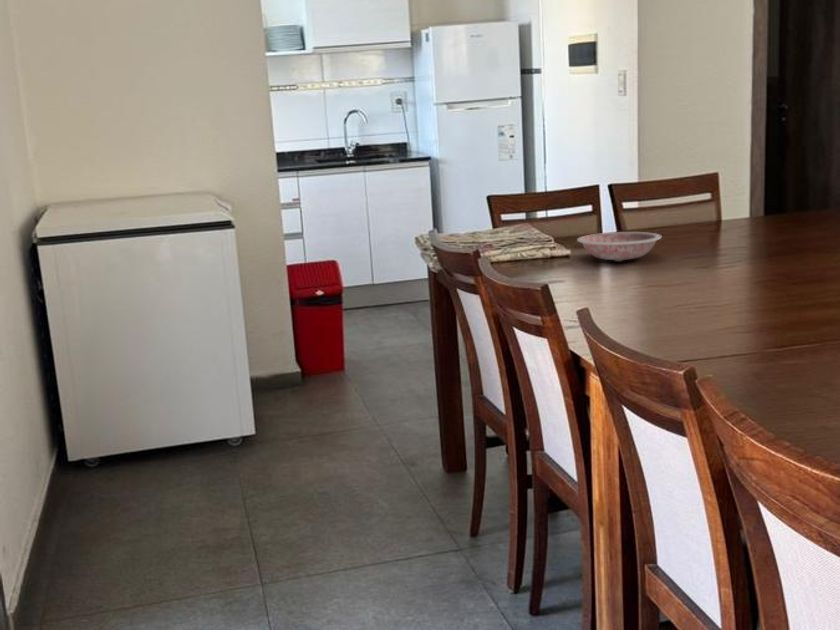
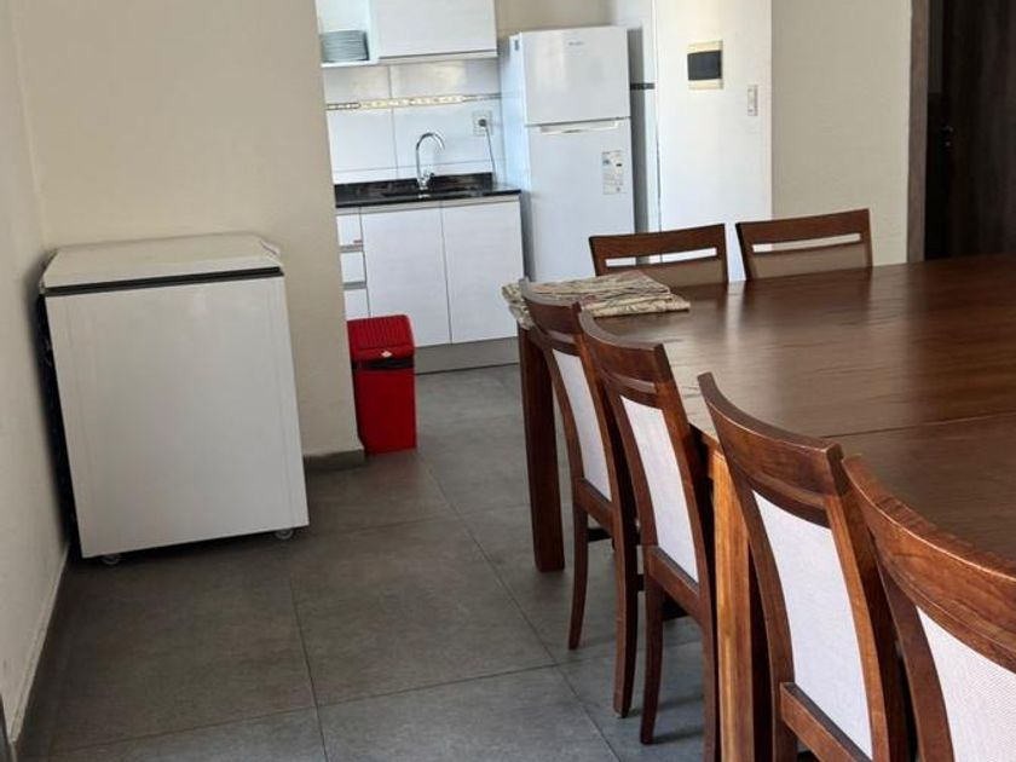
- bowl (619, 248)
